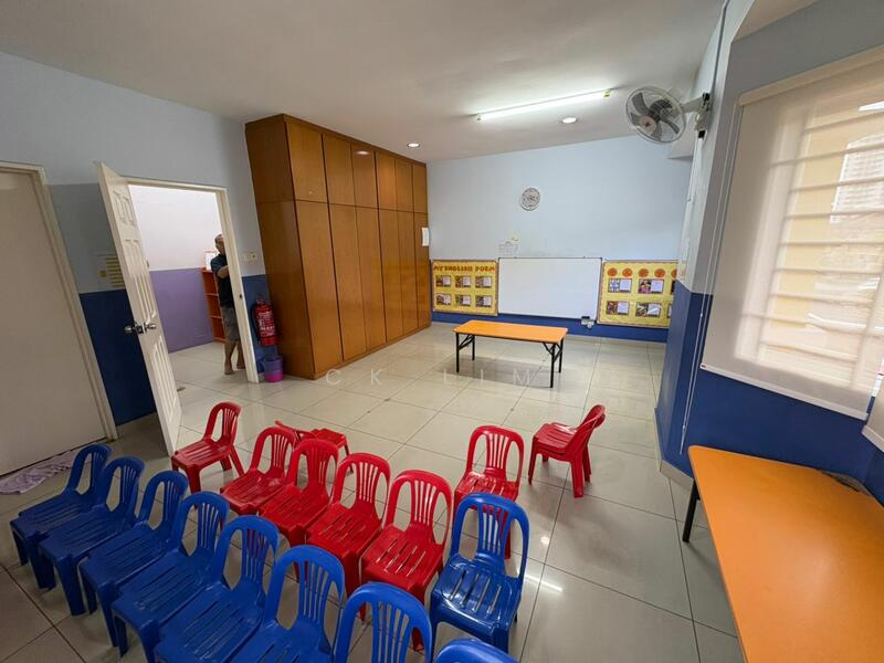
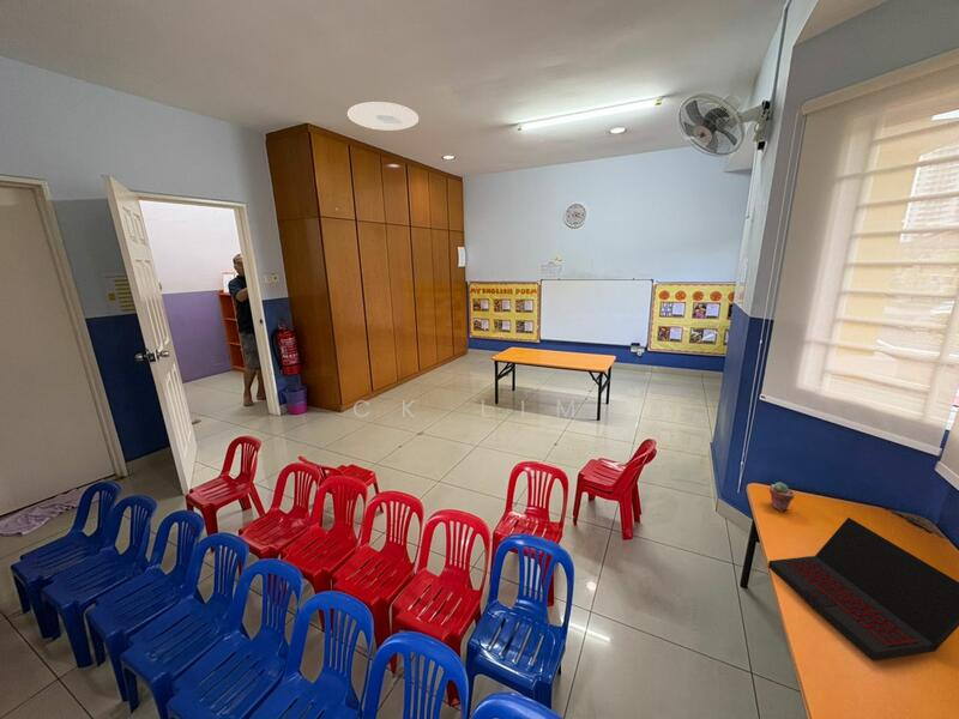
+ laptop (862, 578)
+ potted succulent (780, 495)
+ ceiling light (382, 113)
